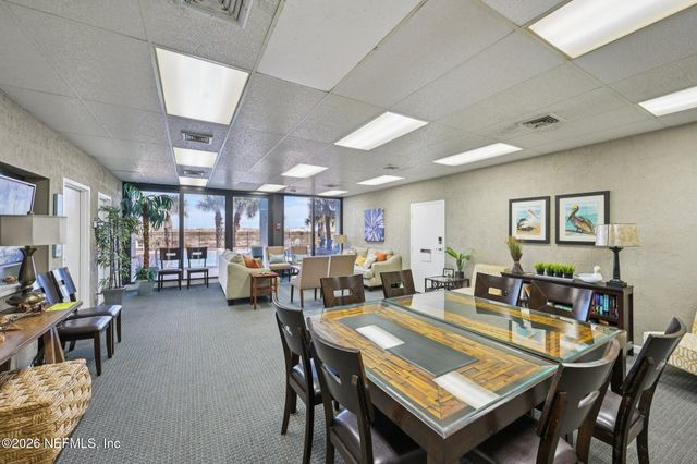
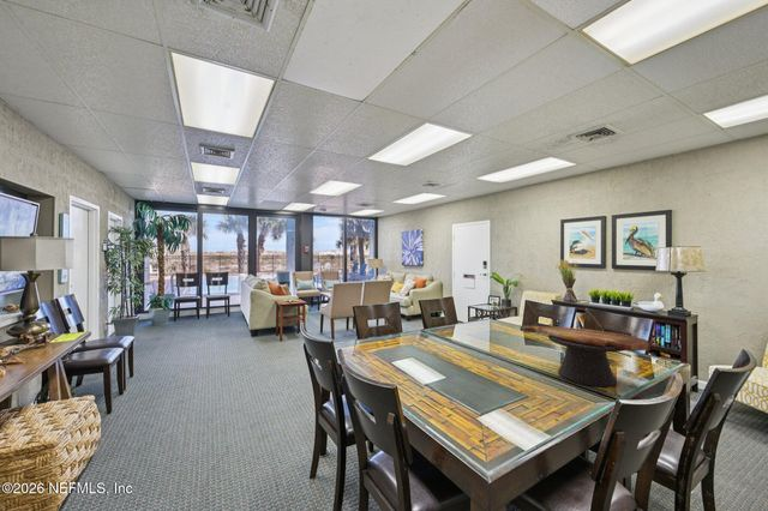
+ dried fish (580, 354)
